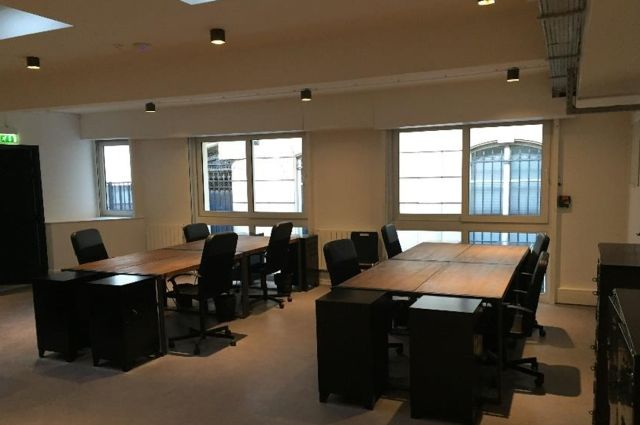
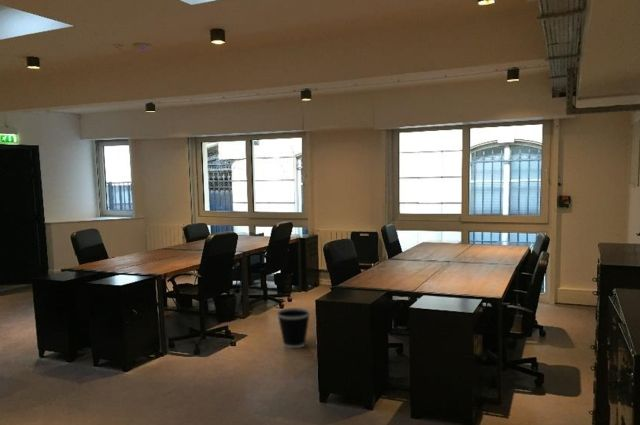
+ wastebasket (294, 328)
